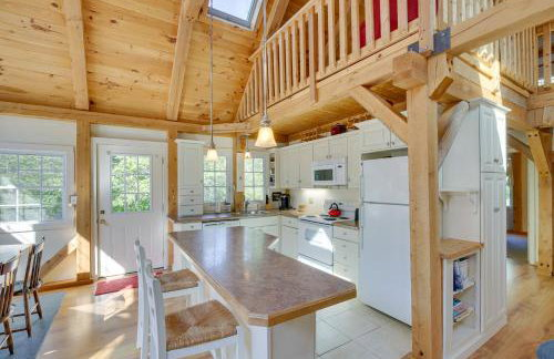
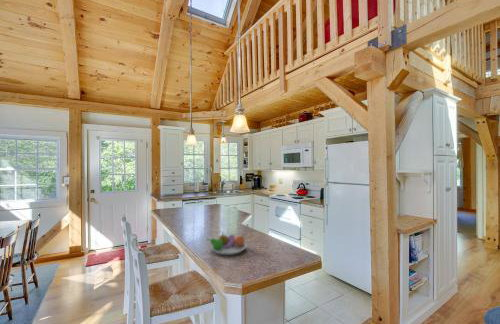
+ fruit bowl (227, 242)
